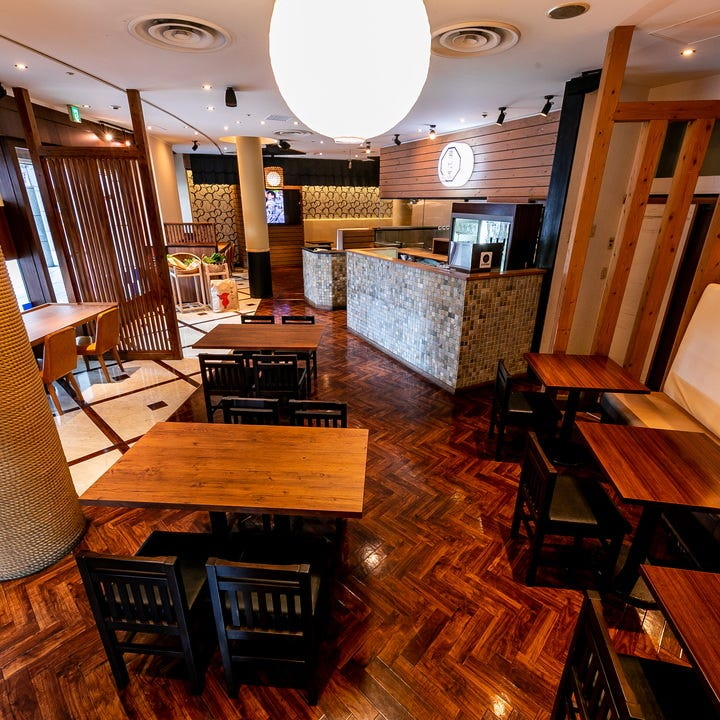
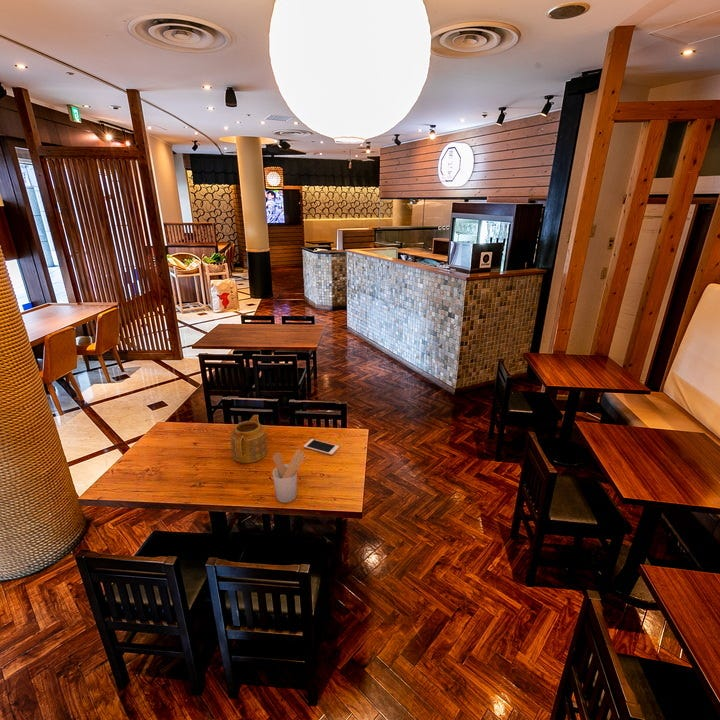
+ teapot (249, 439)
+ cell phone (321, 446)
+ utensil holder (290, 475)
